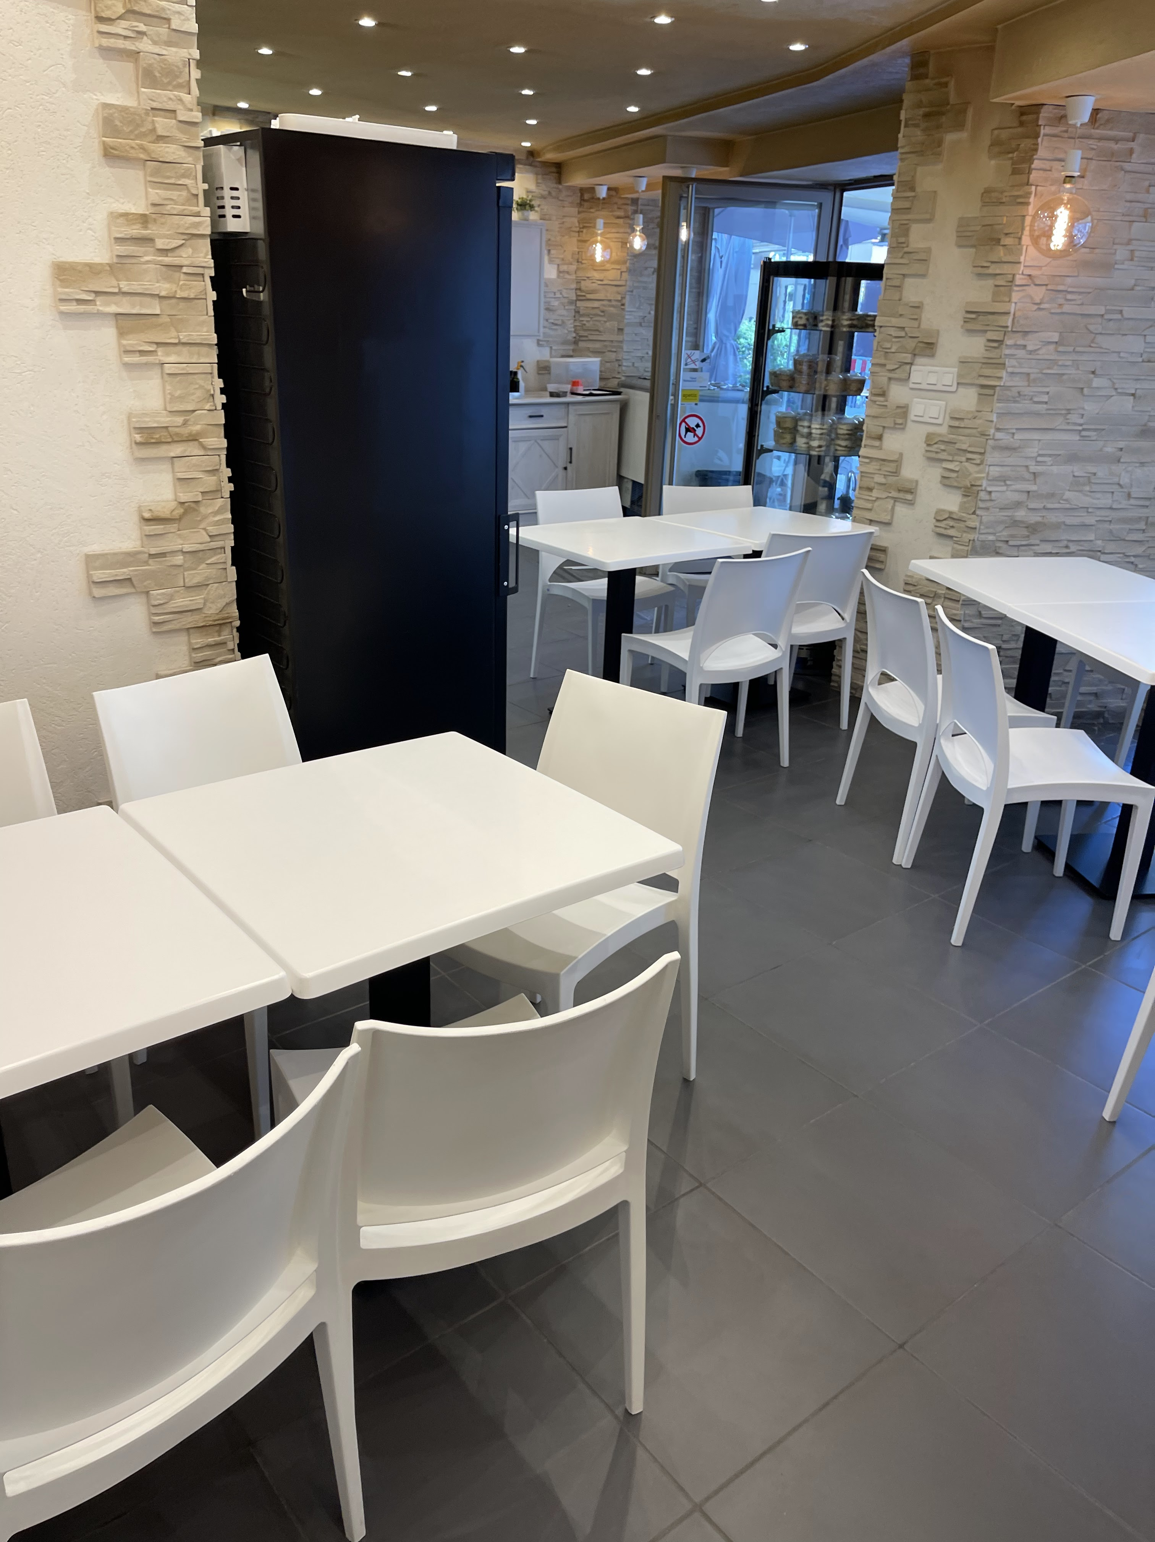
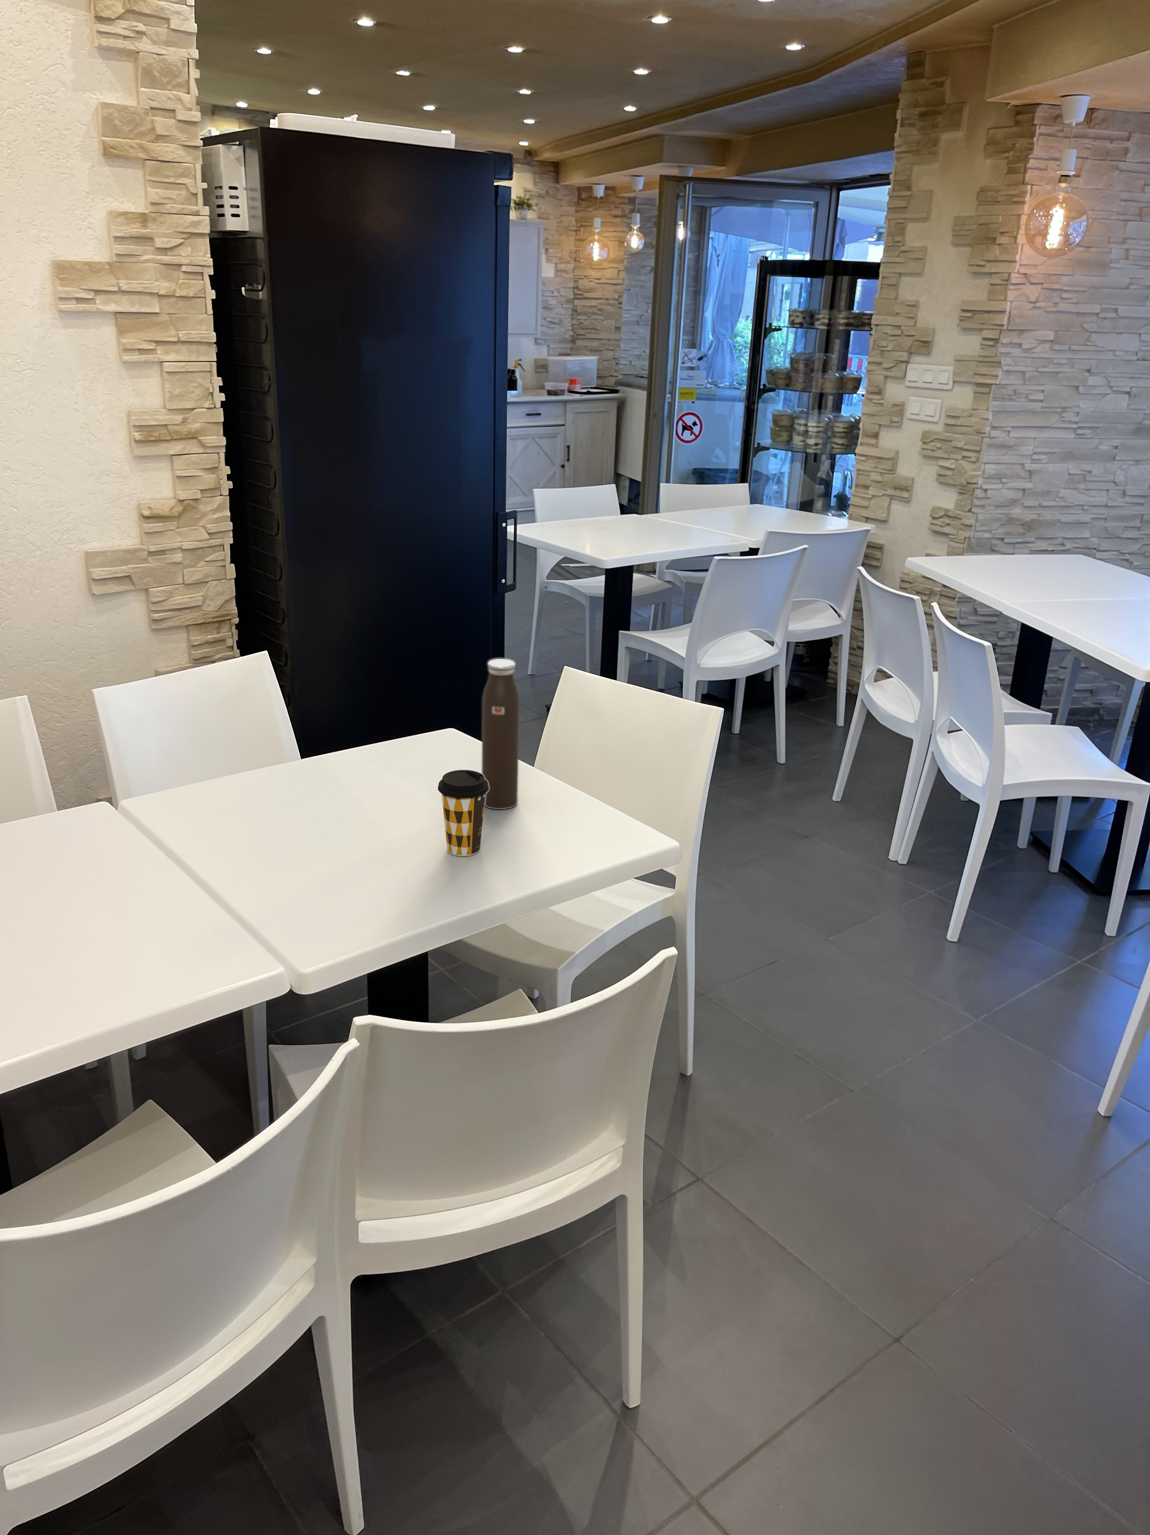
+ water bottle (500, 734)
+ coffee cup (463, 813)
